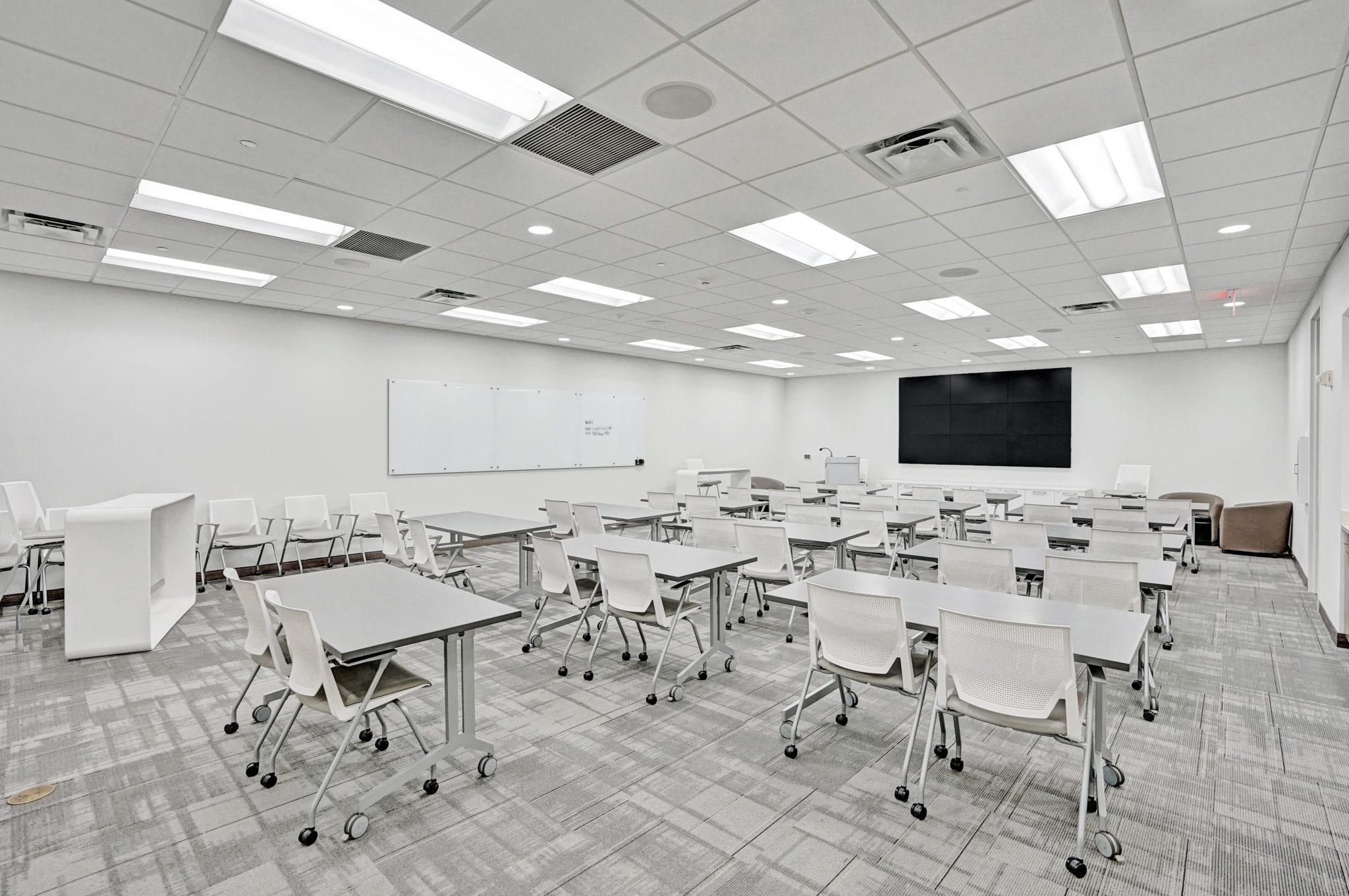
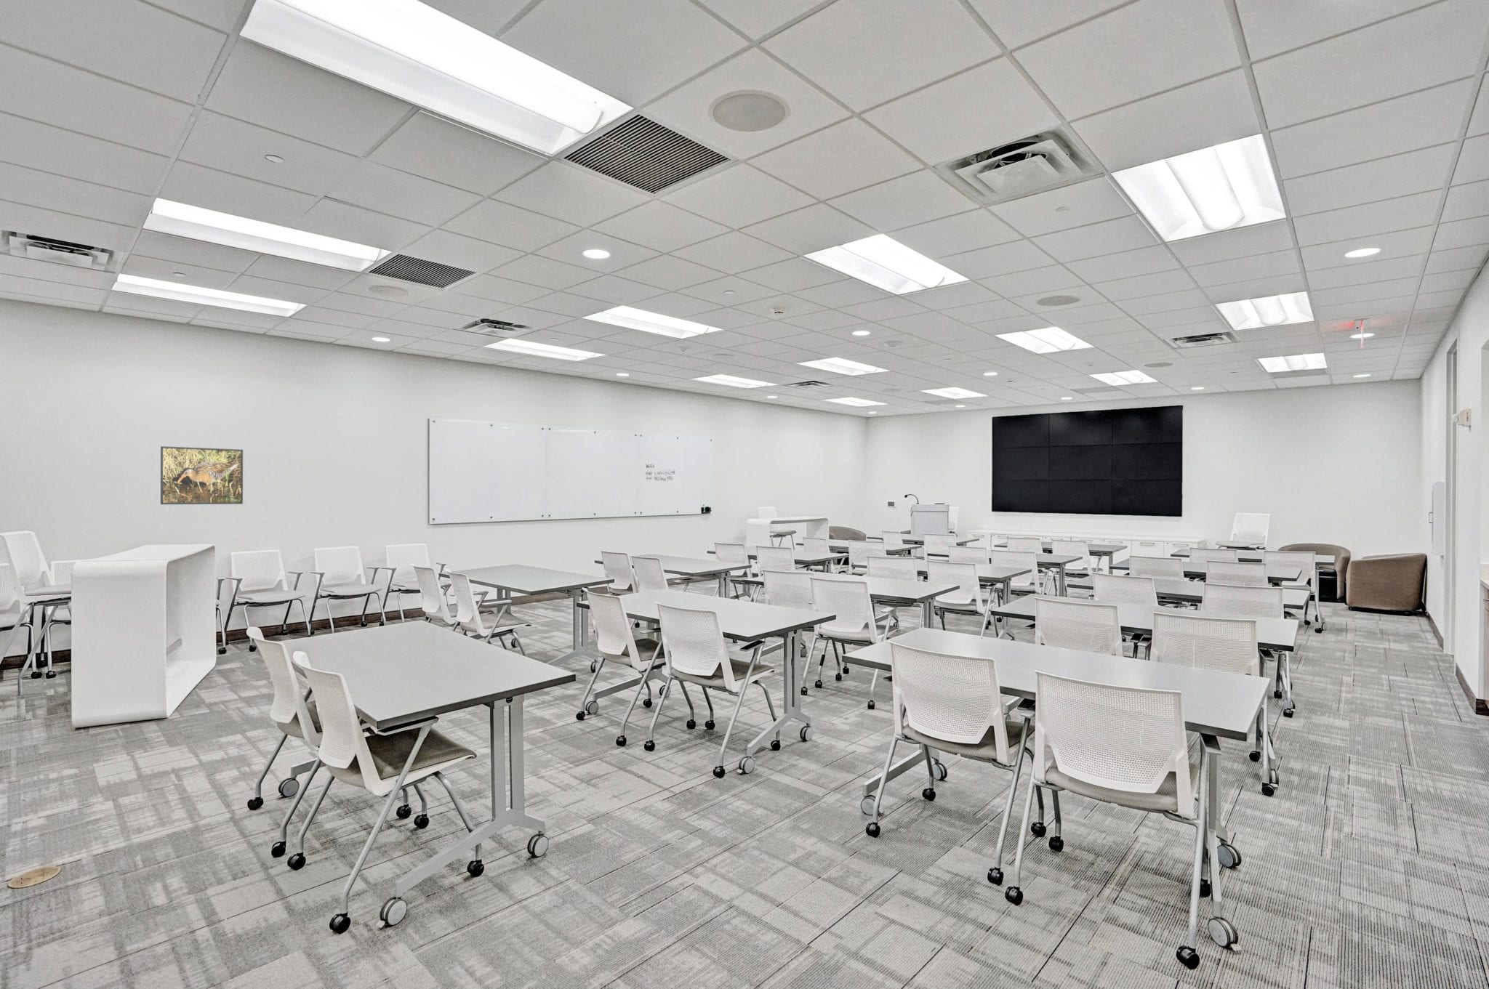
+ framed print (203, 476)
